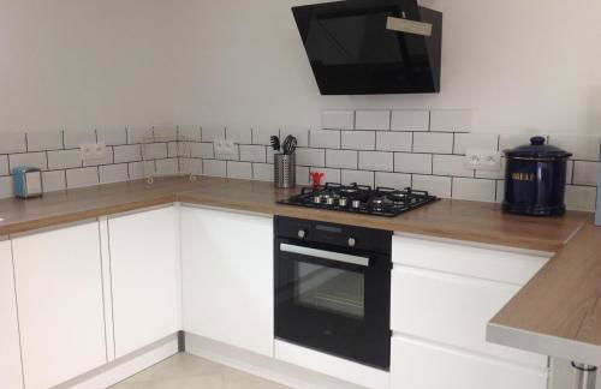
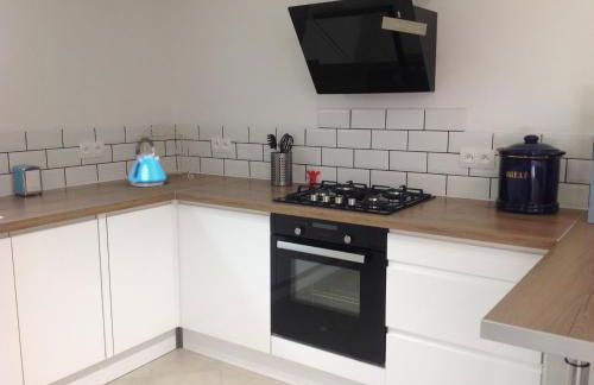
+ kettle (145, 160)
